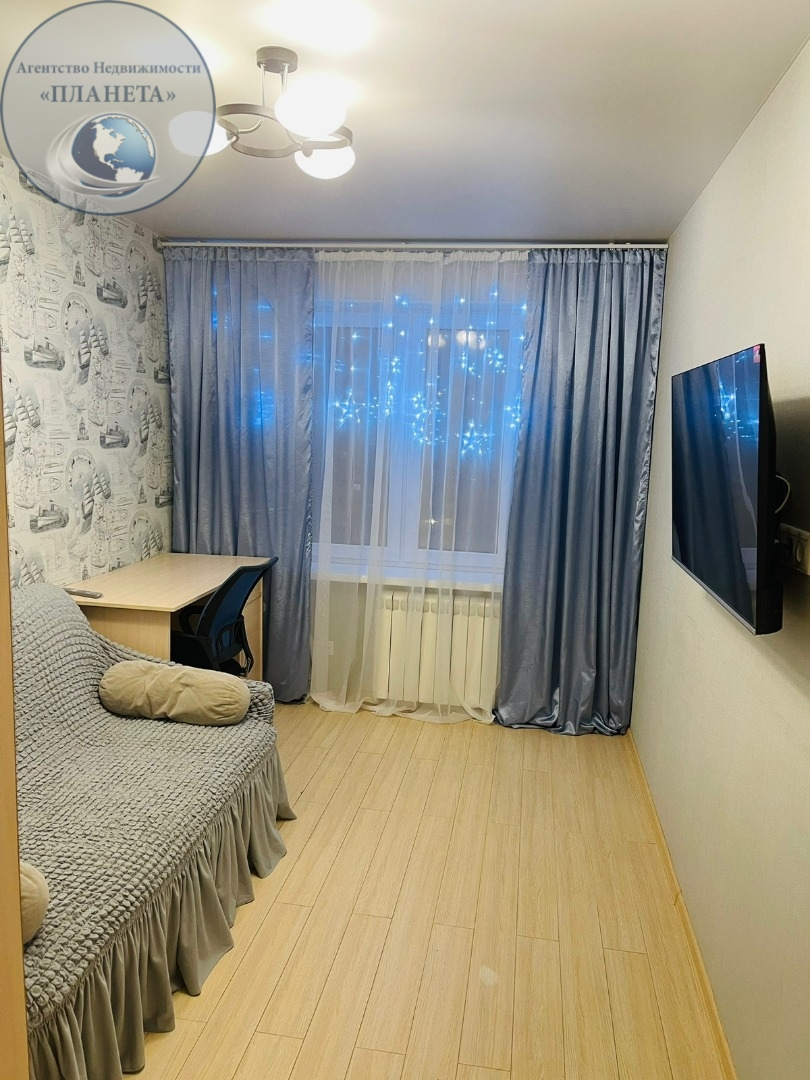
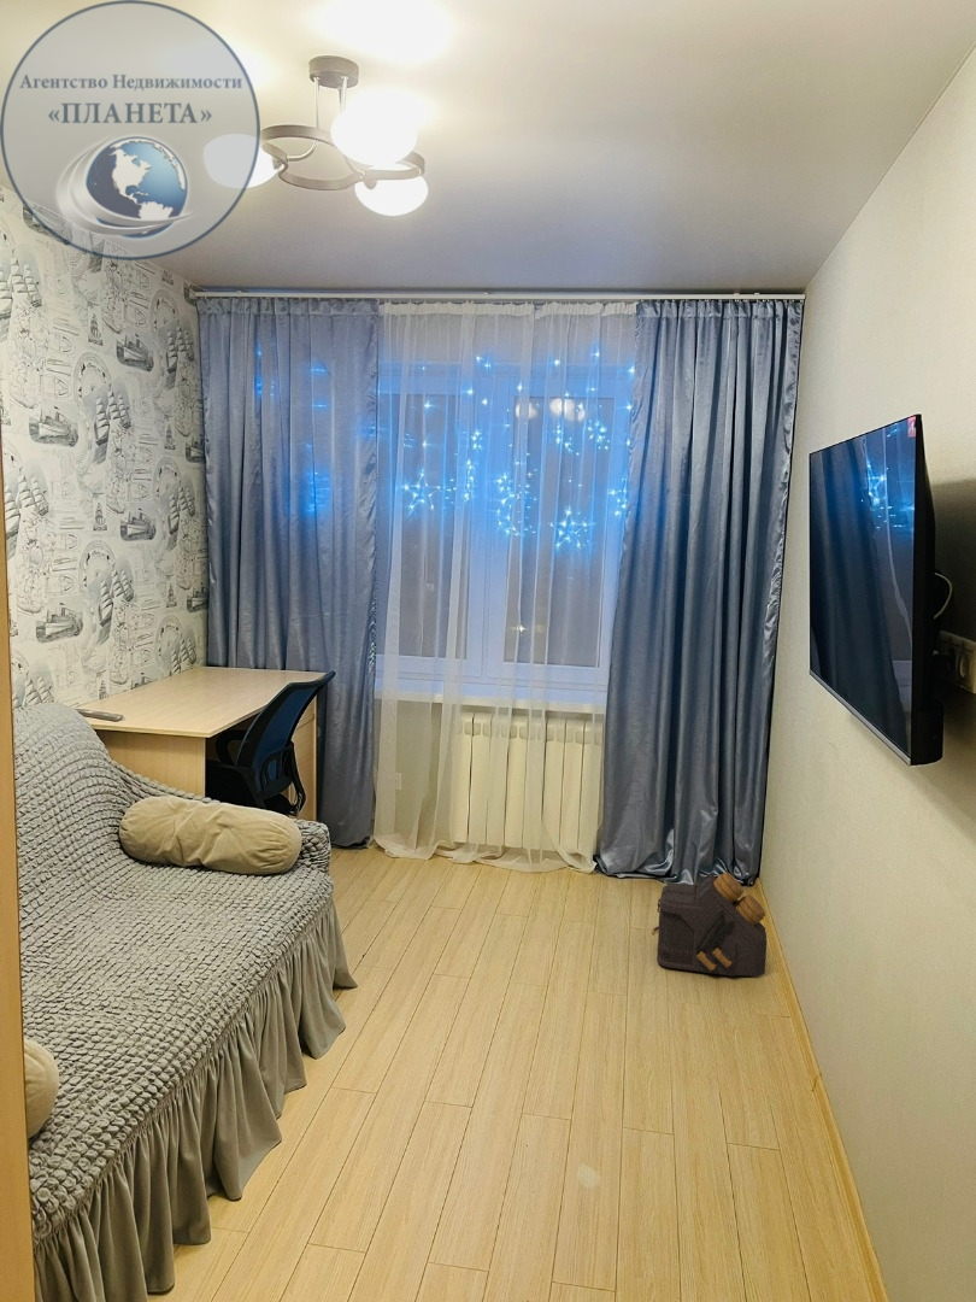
+ backpack (709, 915)
